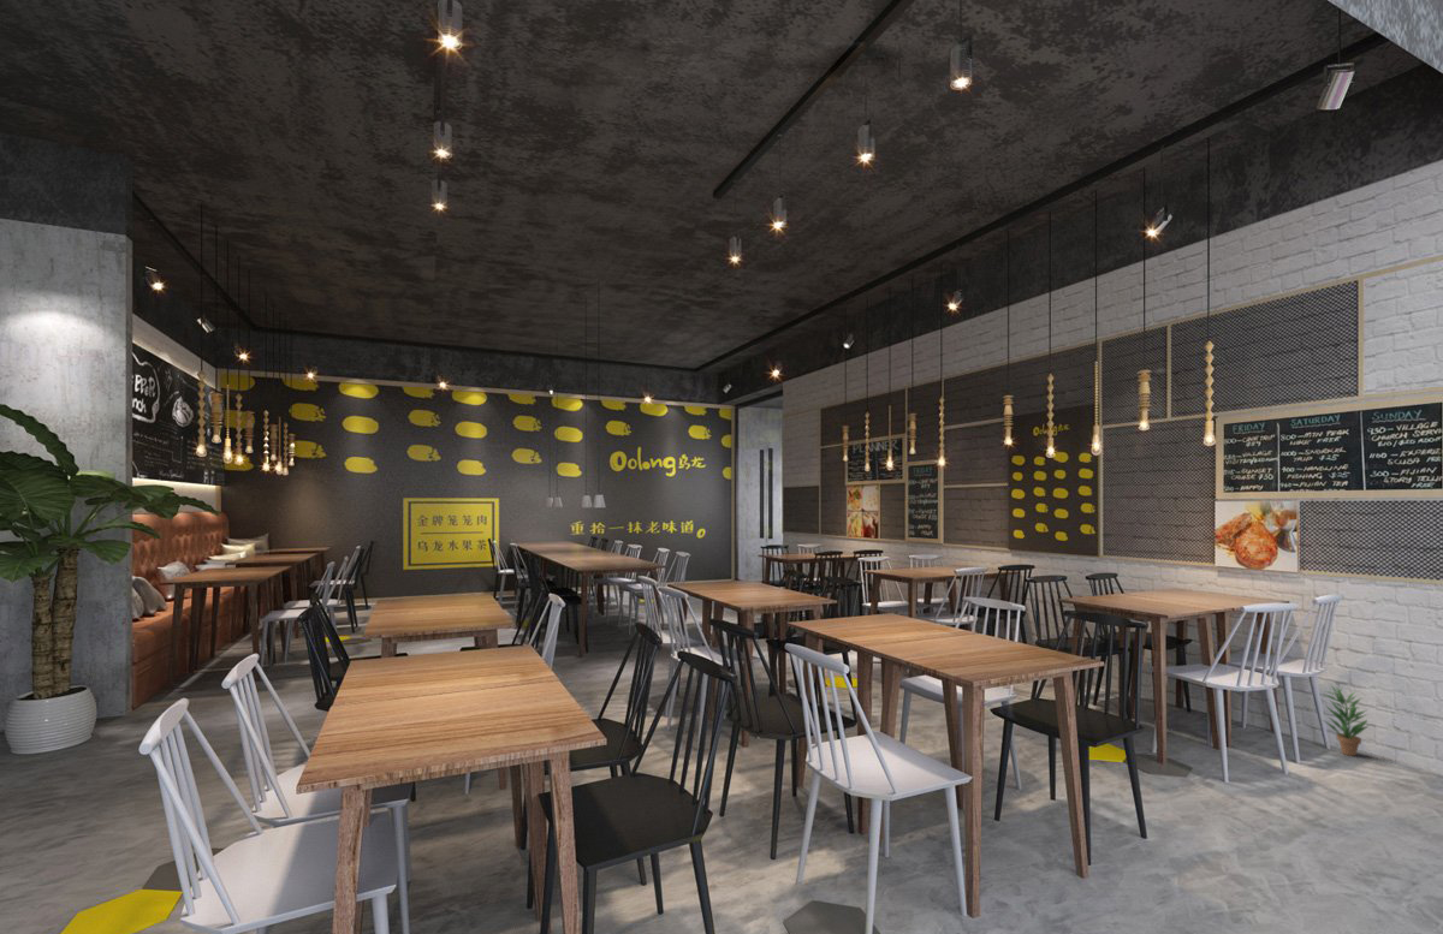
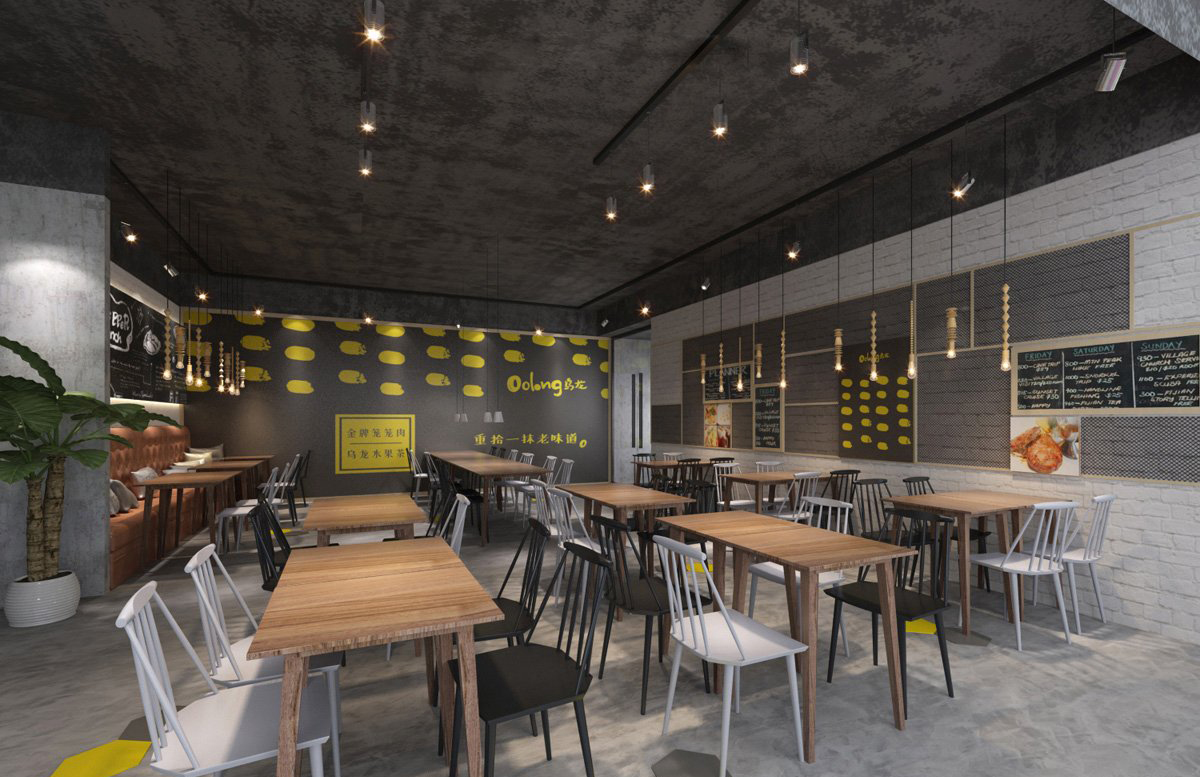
- potted plant (1346, 719)
